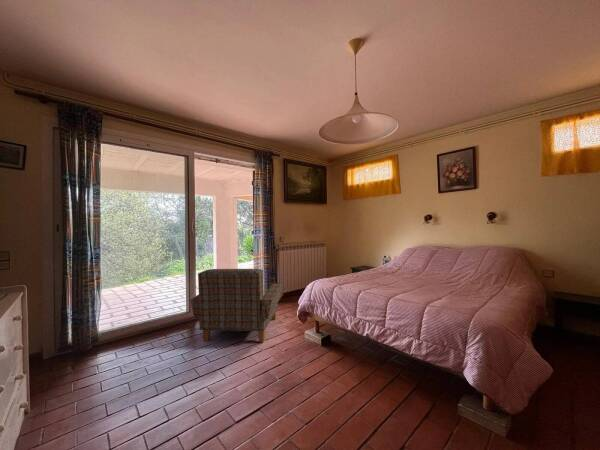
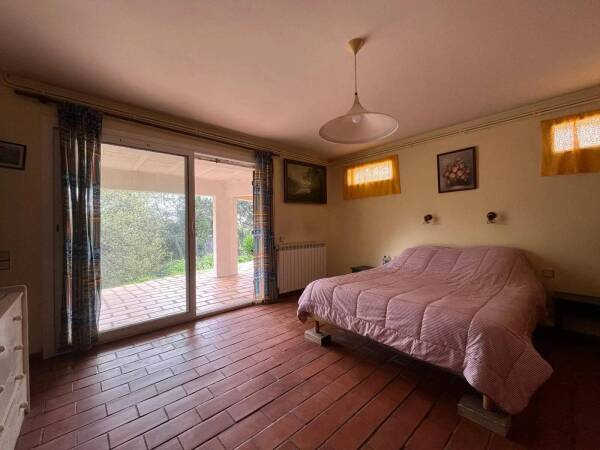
- armchair (241, 297)
